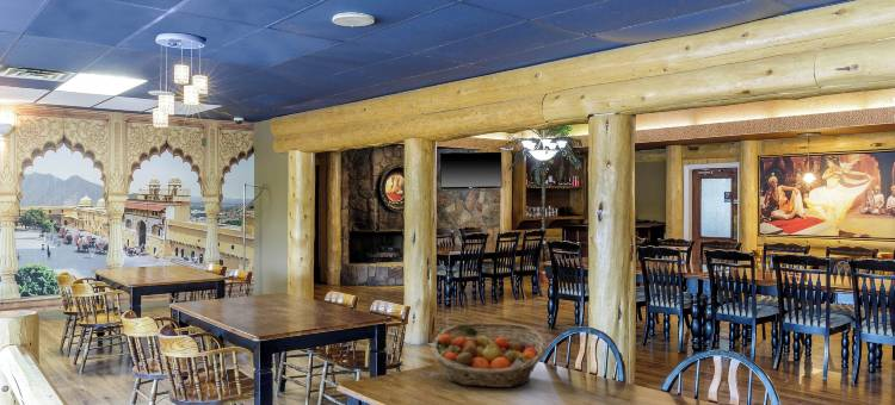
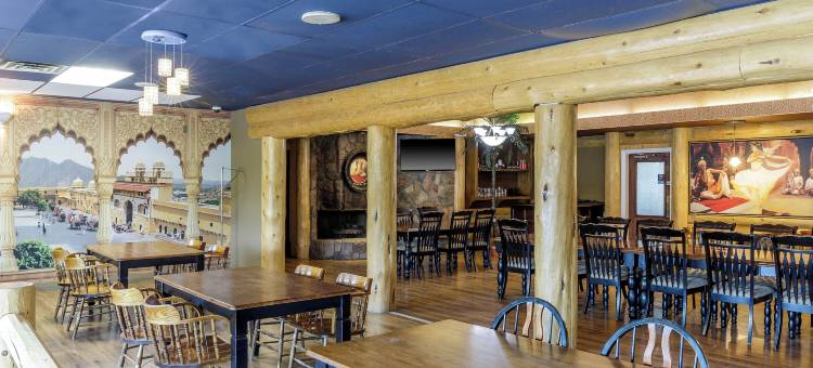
- fruit basket (488, 354)
